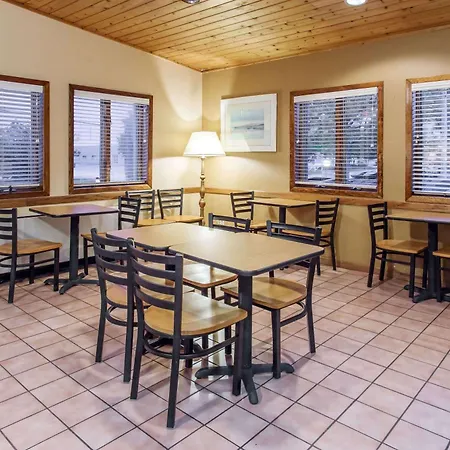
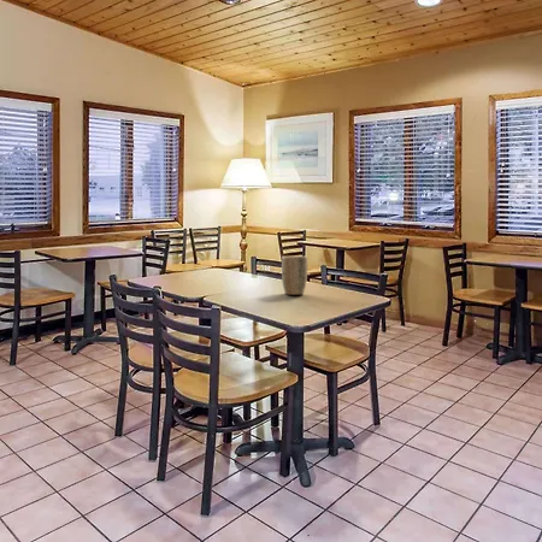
+ plant pot (294, 275)
